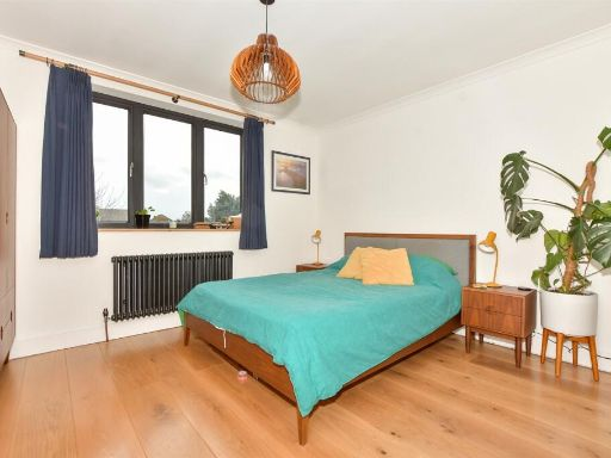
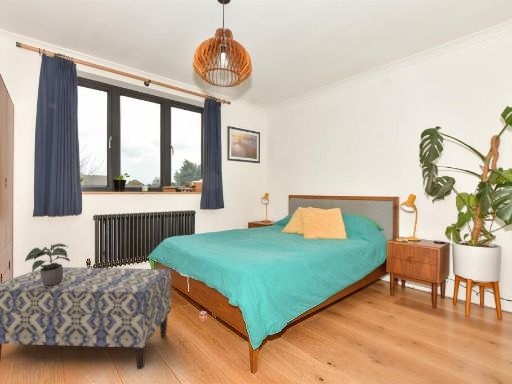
+ potted plant (52, 264)
+ bench (87, 312)
